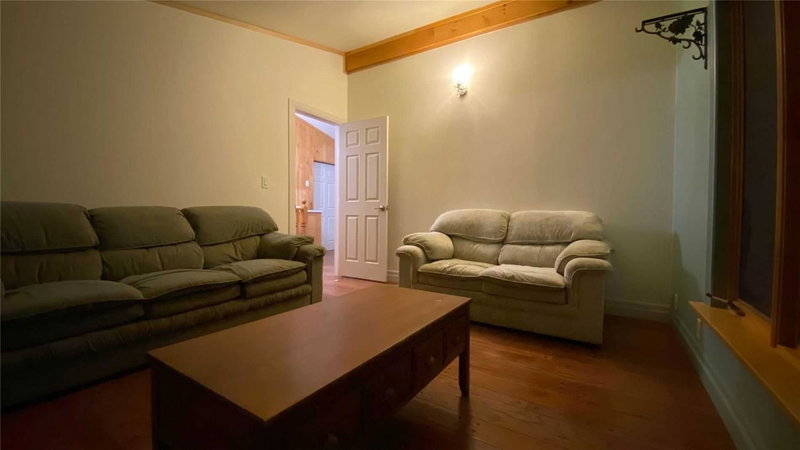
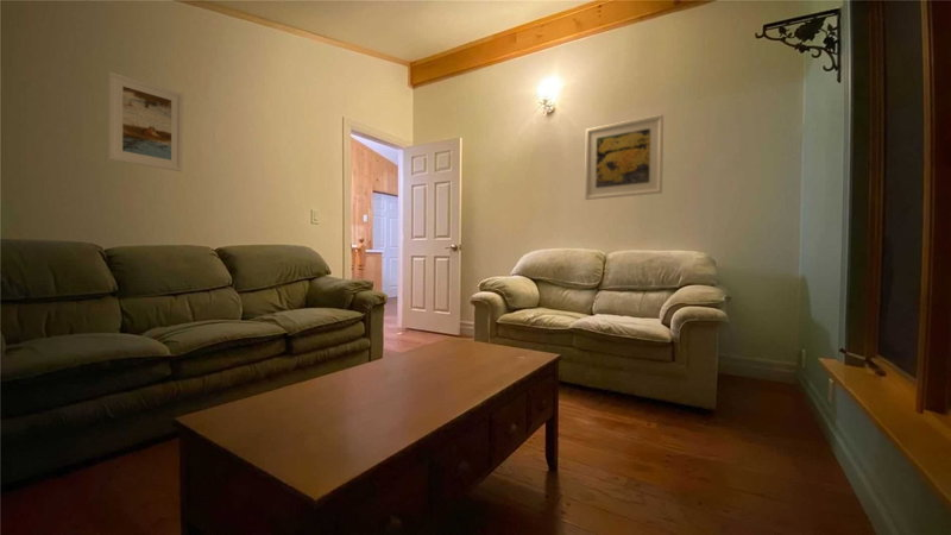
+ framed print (622, 159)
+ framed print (147, 125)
